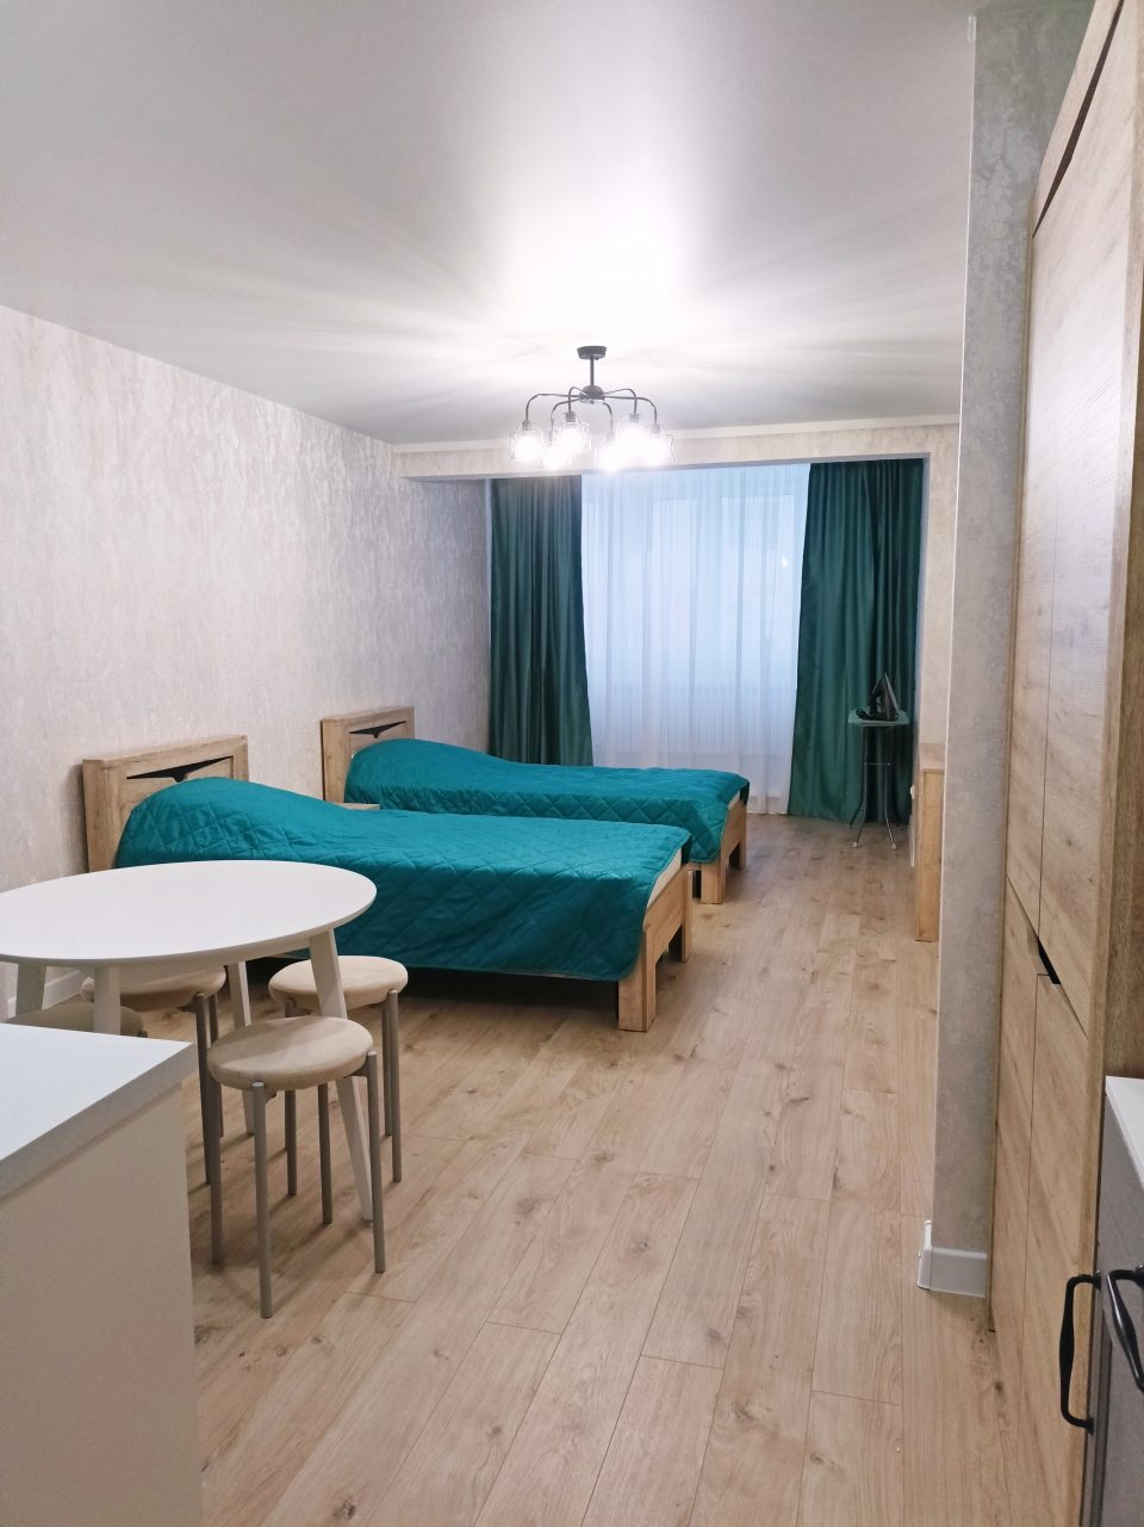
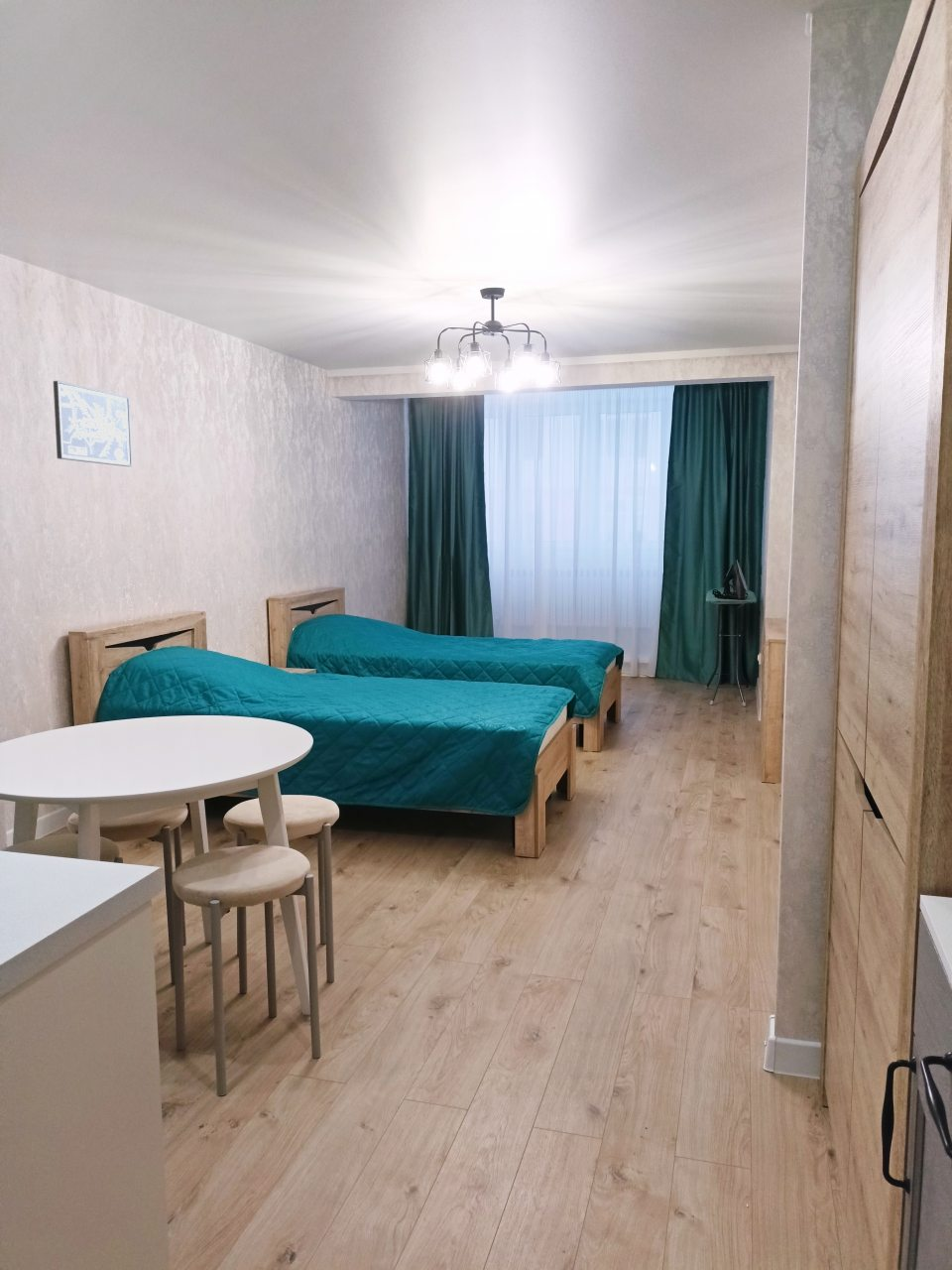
+ wall art (94, 426)
